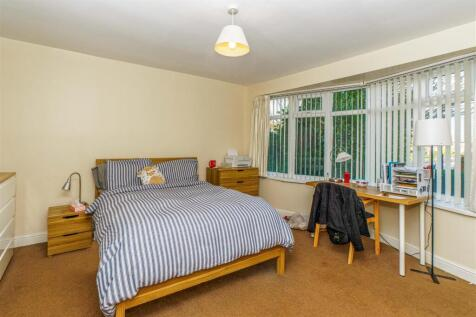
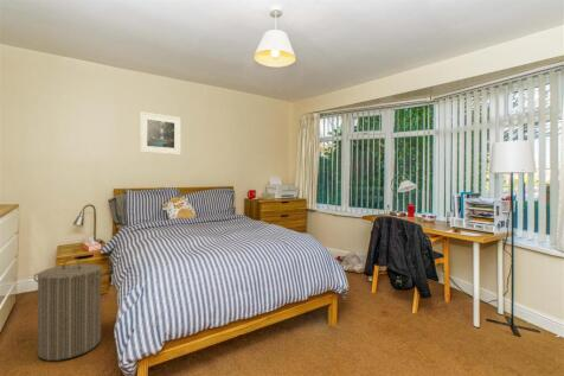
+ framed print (160, 134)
+ laundry hamper (70, 301)
